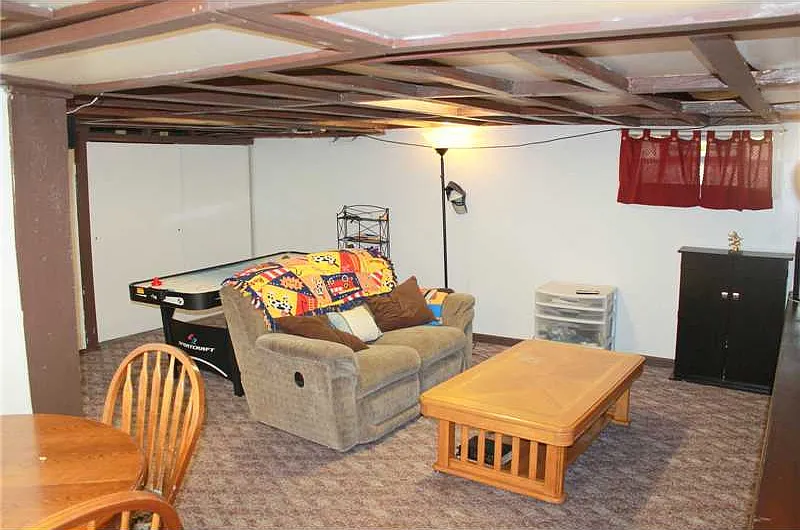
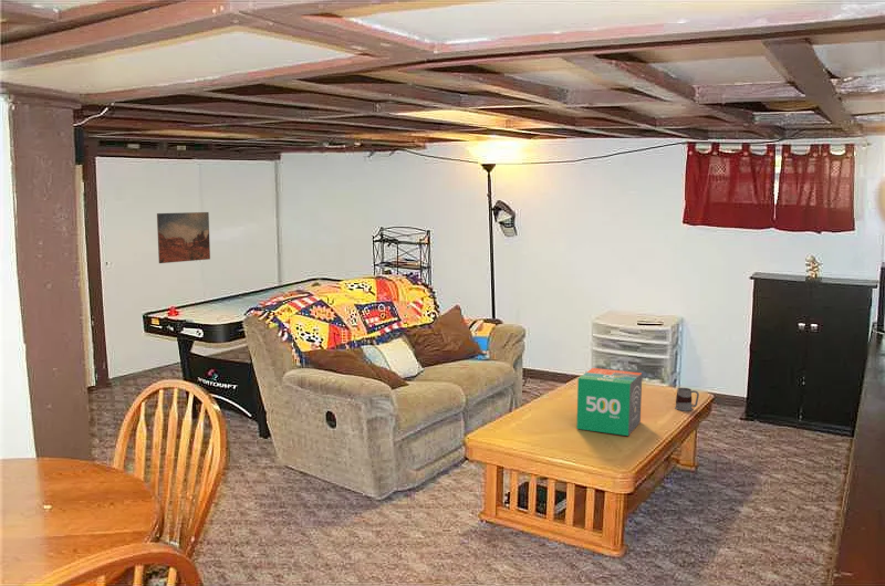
+ wall art (184, 237)
+ mug (686, 399)
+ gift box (610, 400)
